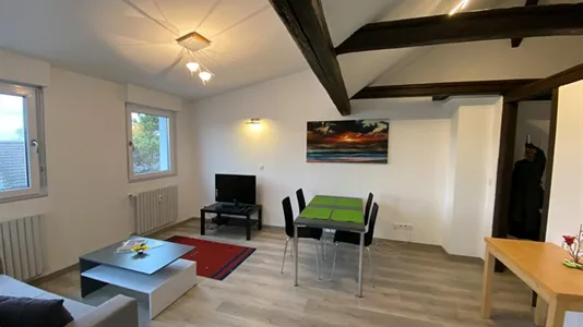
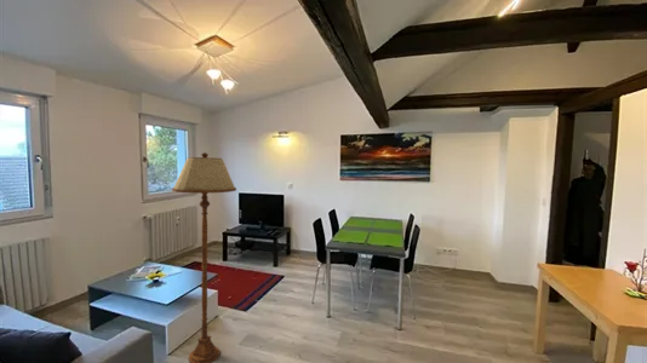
+ floor lamp (205, 255)
